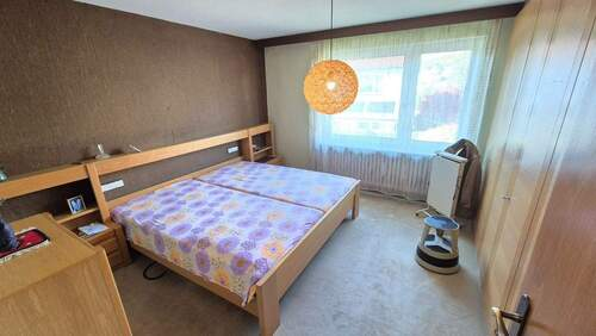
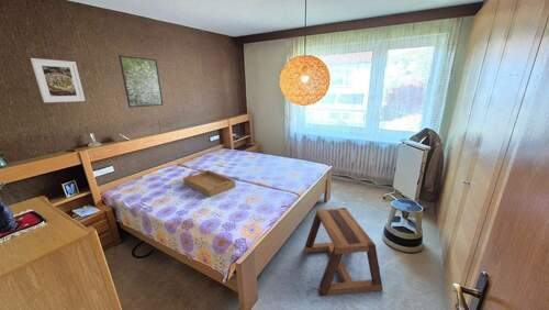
+ stool (340, 246)
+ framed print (59, 81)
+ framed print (143, 82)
+ serving tray (209, 180)
